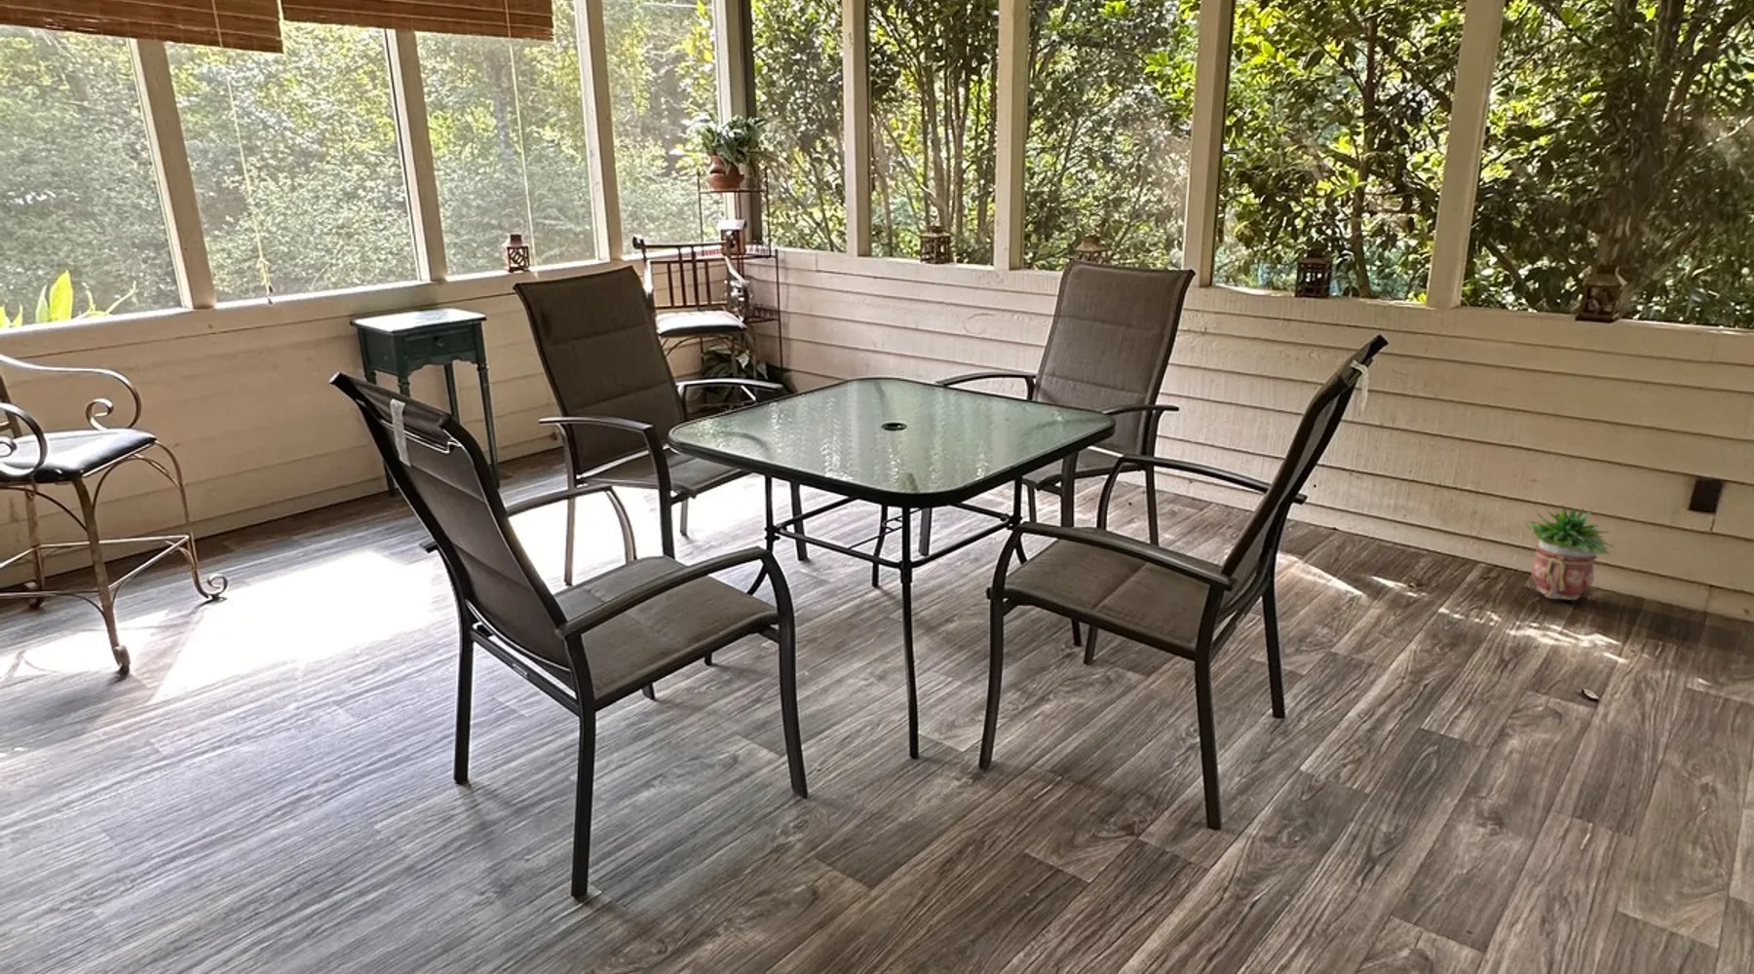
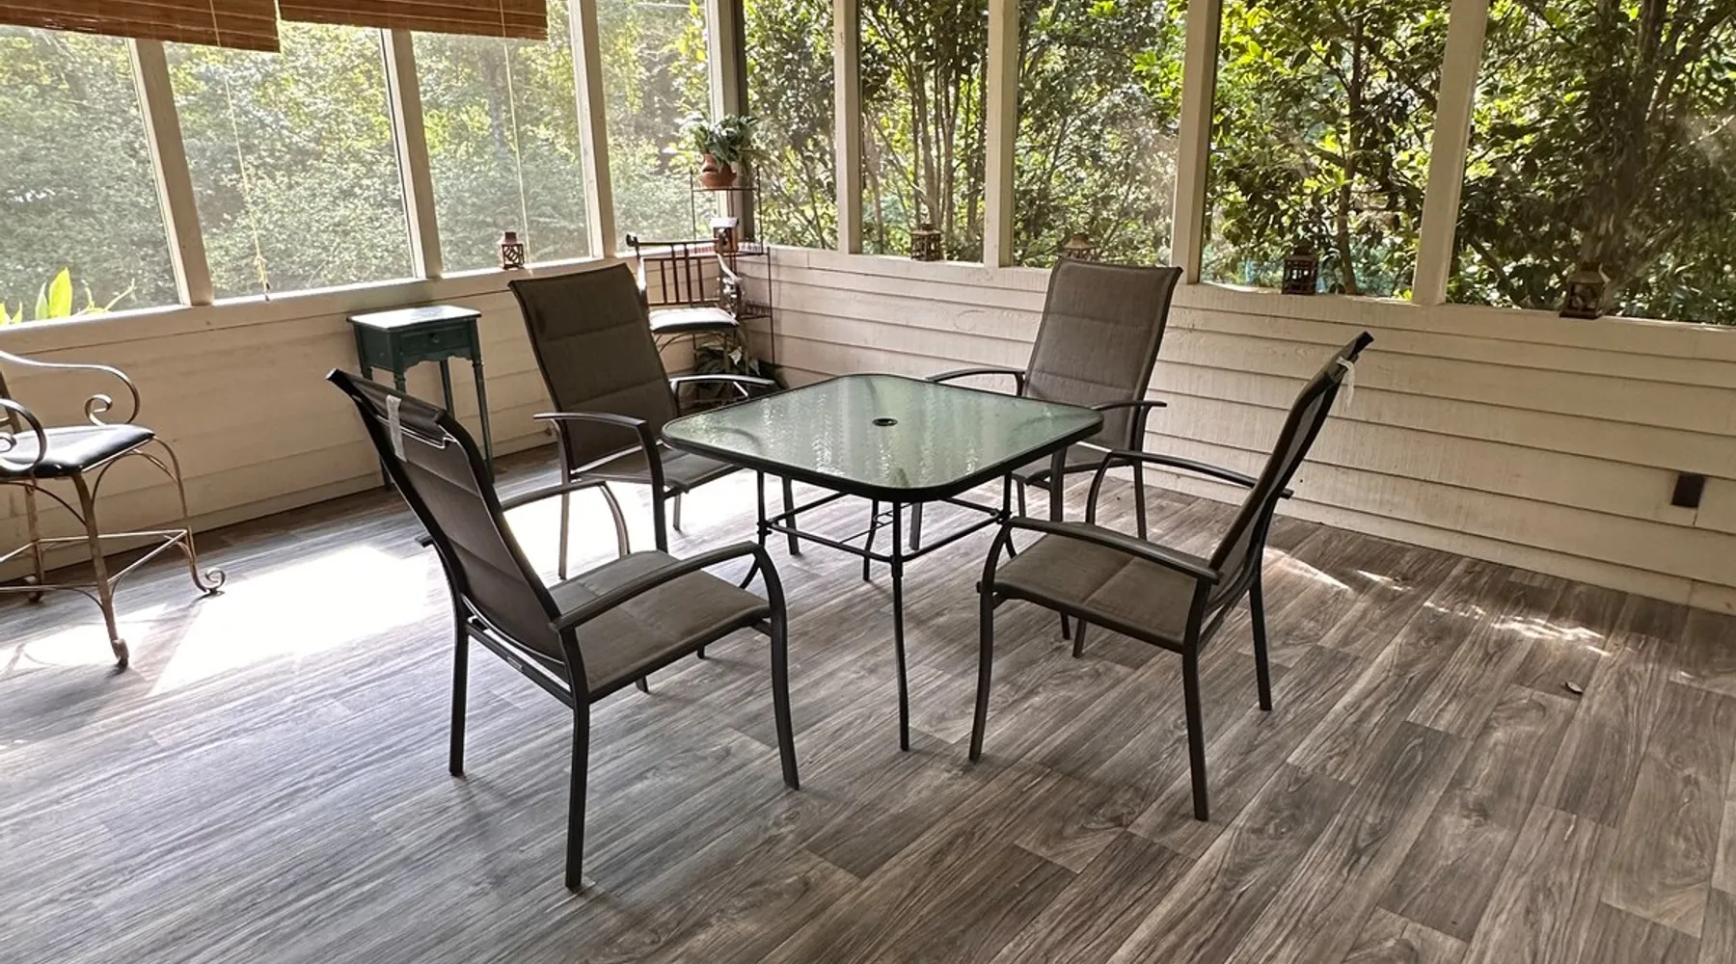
- potted plant (1566, 551)
